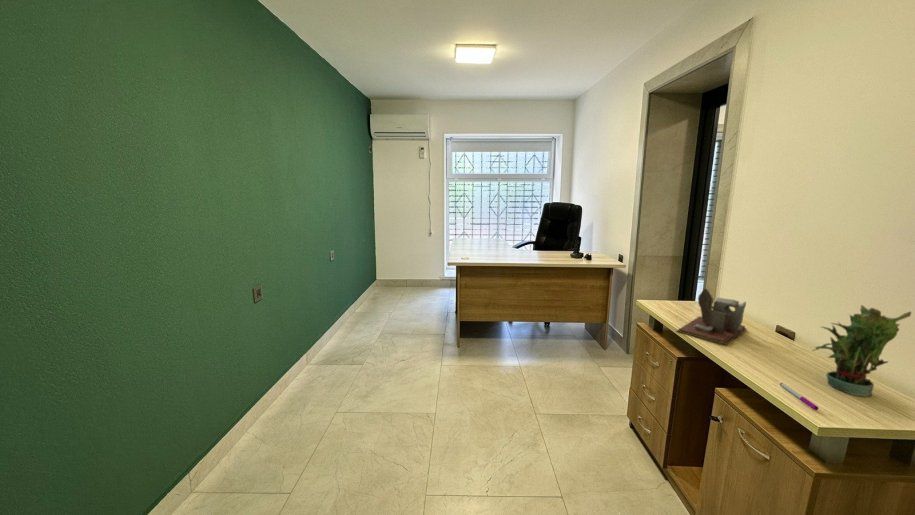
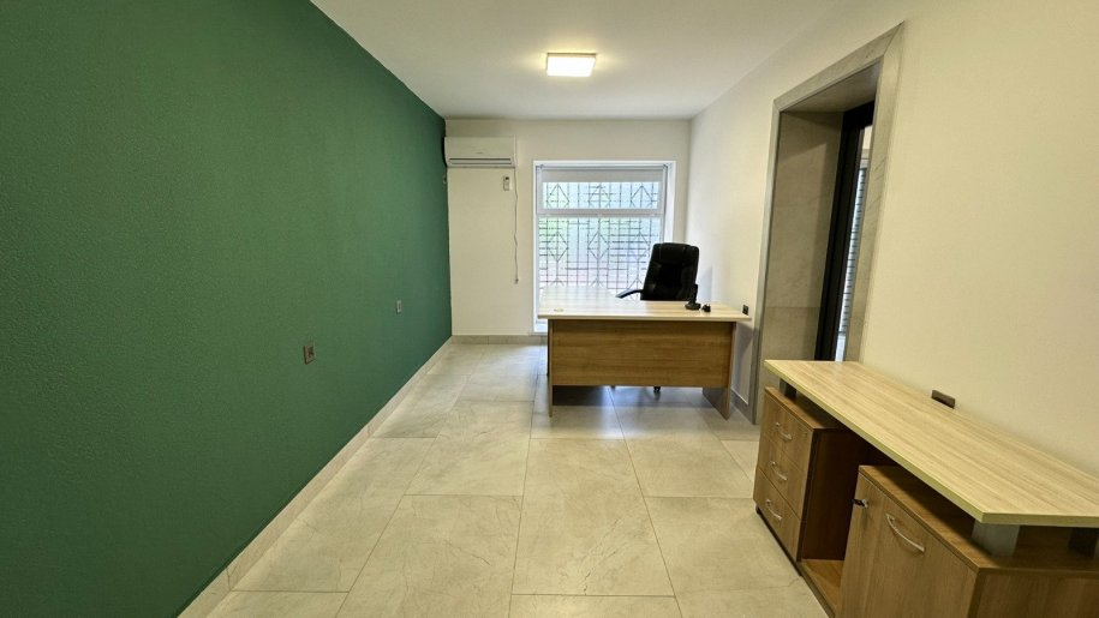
- potted plant (855, 346)
- desk organizer (714, 309)
- pen (797, 395)
